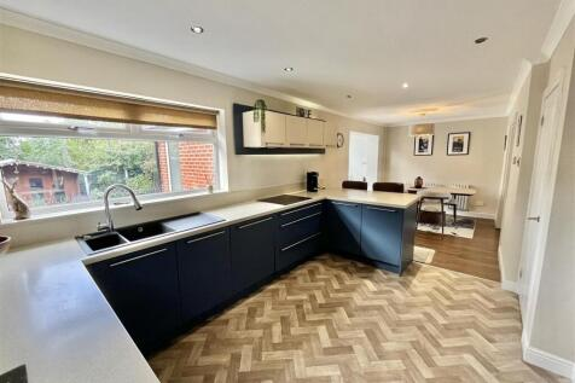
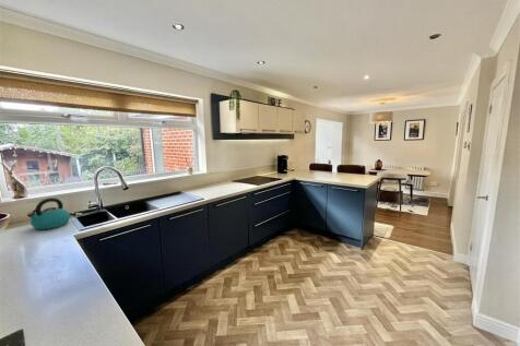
+ kettle (47, 212)
